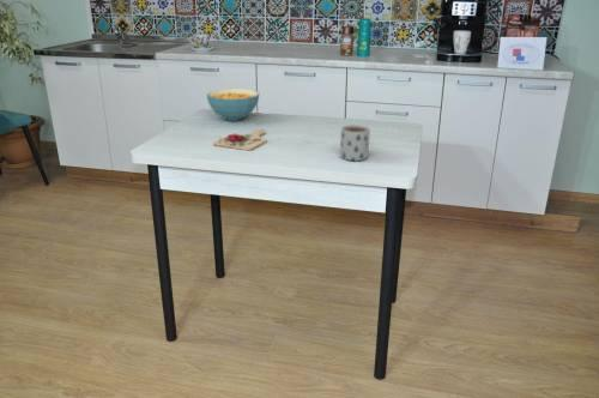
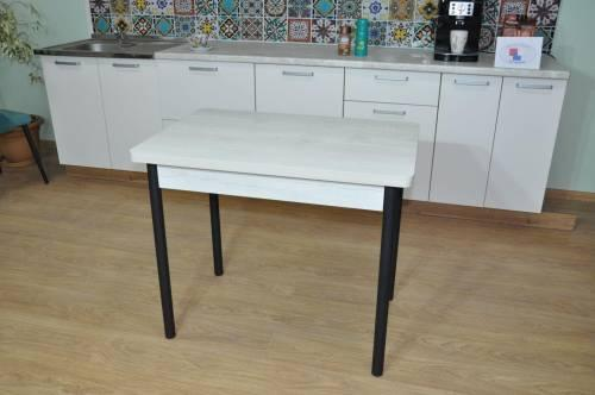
- cereal bowl (234, 105)
- cutting board (247, 135)
- mug (356, 140)
